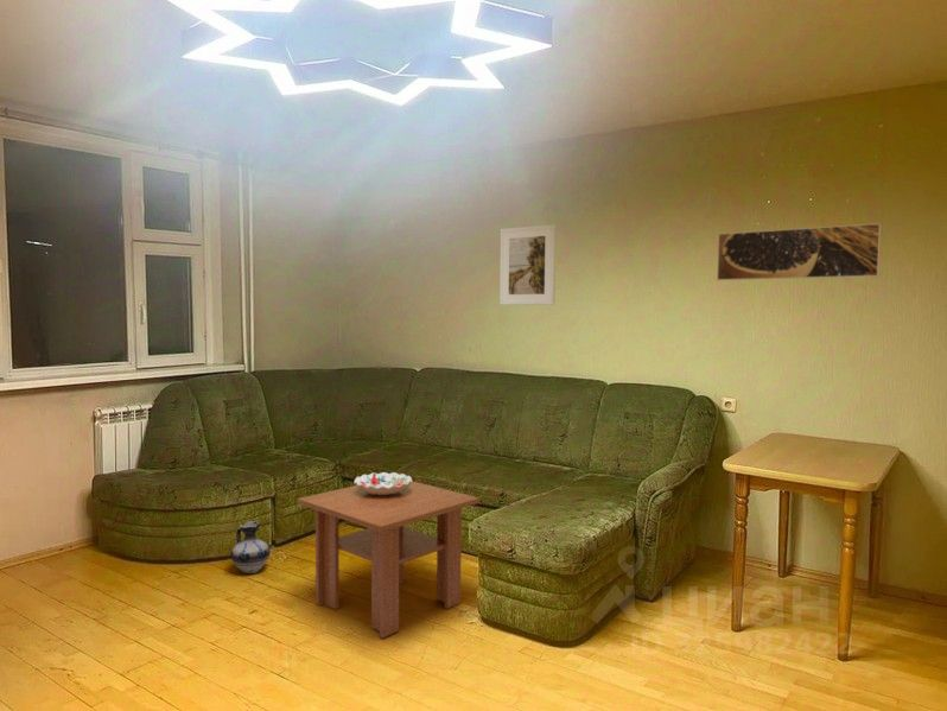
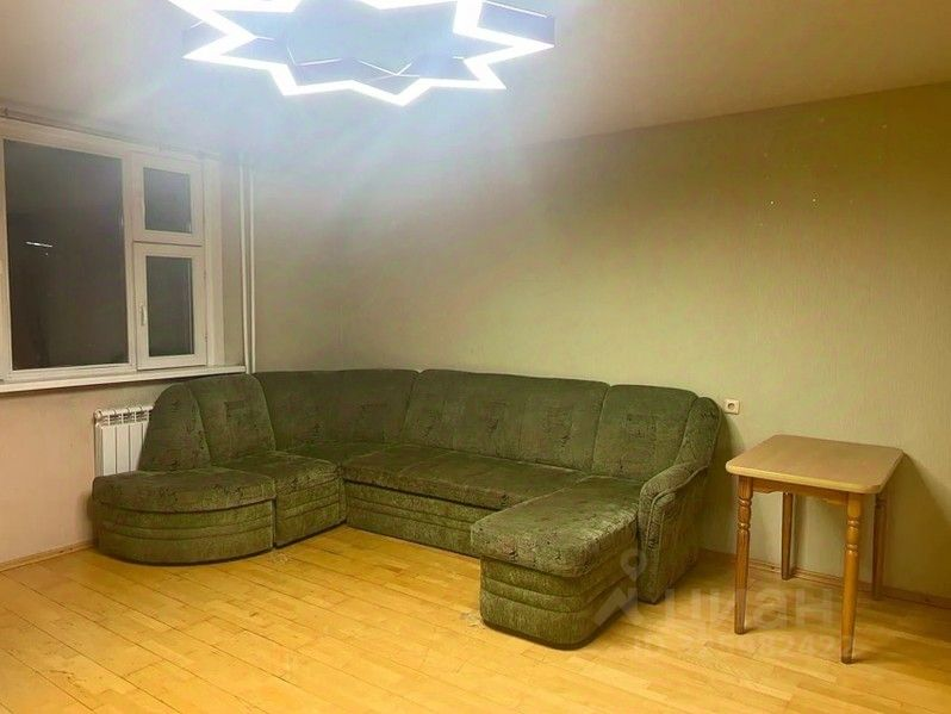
- decorative bowl (383, 484)
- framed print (527, 266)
- coffee table (388, 551)
- ceramic jug (249, 546)
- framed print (793, 253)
